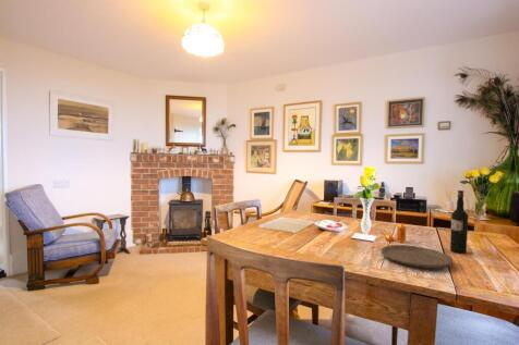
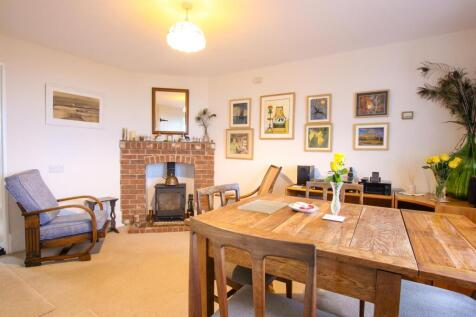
- wine bottle (459, 221)
- plate (414, 256)
- pepper shaker (397, 231)
